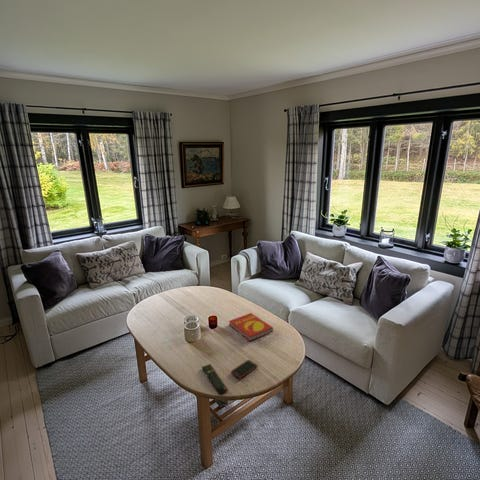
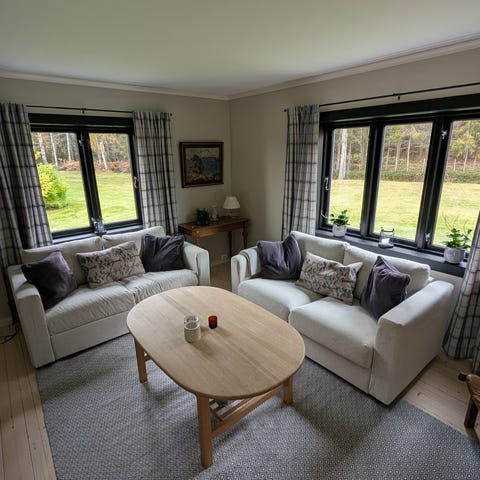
- cell phone (244, 369)
- book (250, 326)
- remote control (214, 379)
